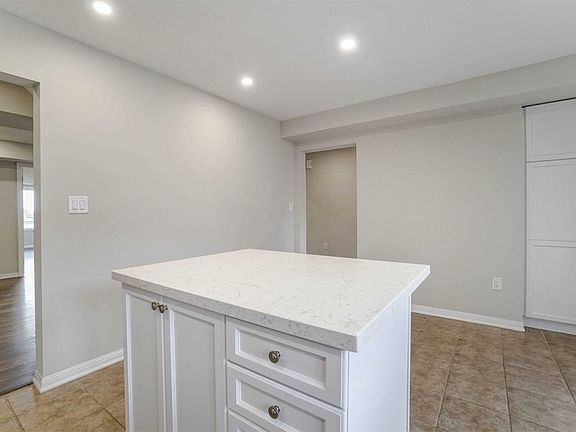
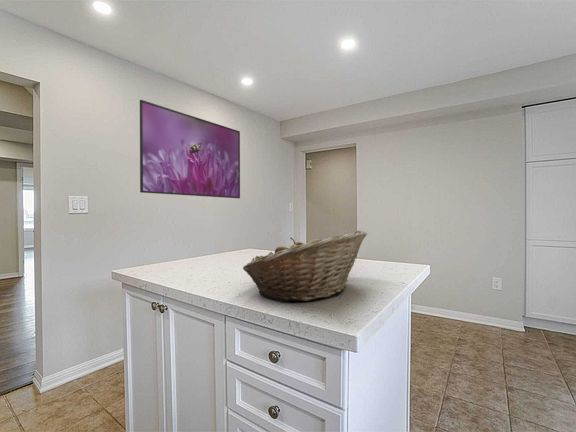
+ fruit basket (308, 259)
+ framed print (197, 157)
